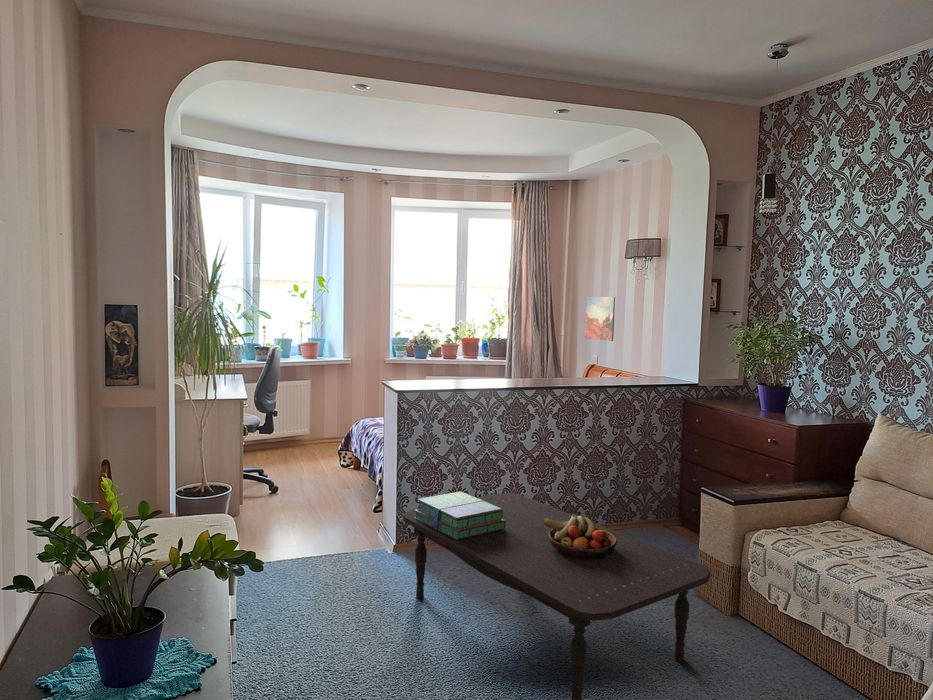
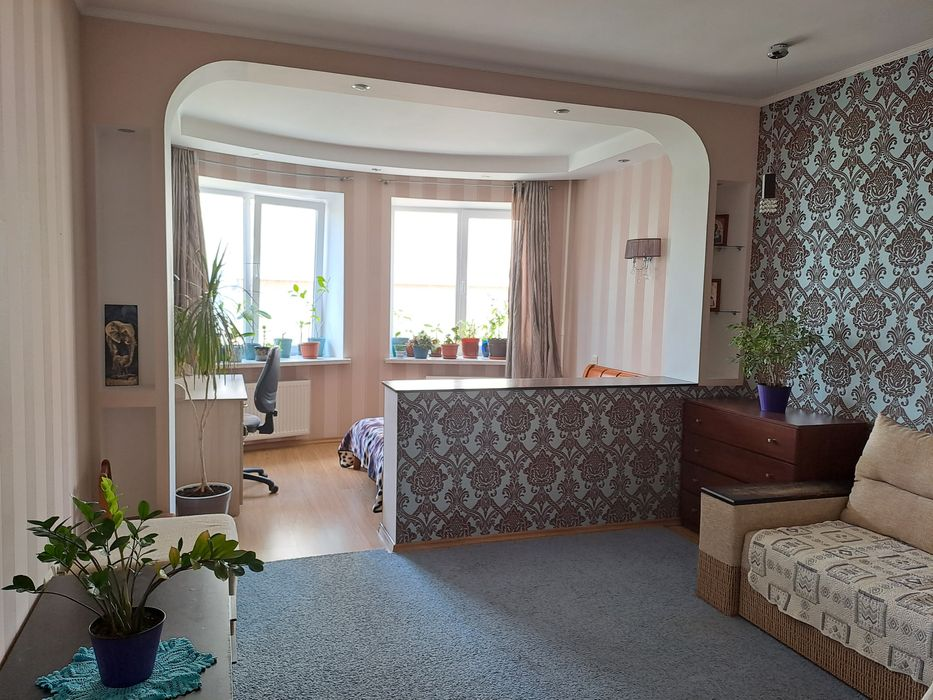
- stack of books (459, 515)
- fruit bowl (581, 536)
- coffee table (540, 582)
- wall art (599, 318)
